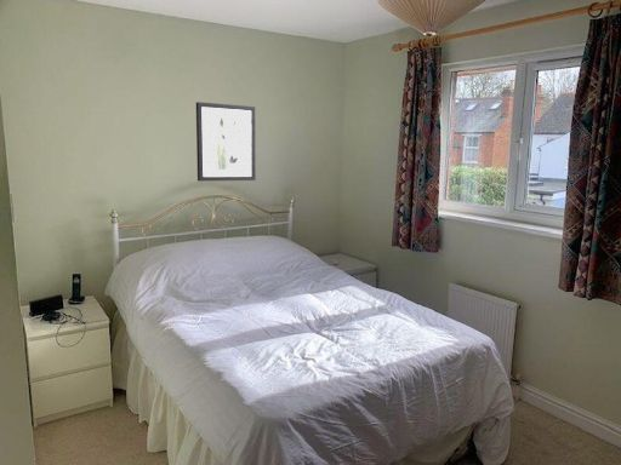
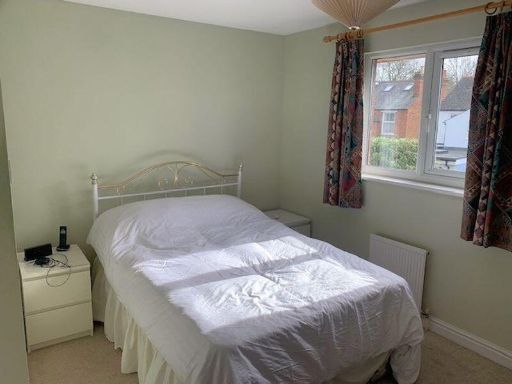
- wall art (227, 143)
